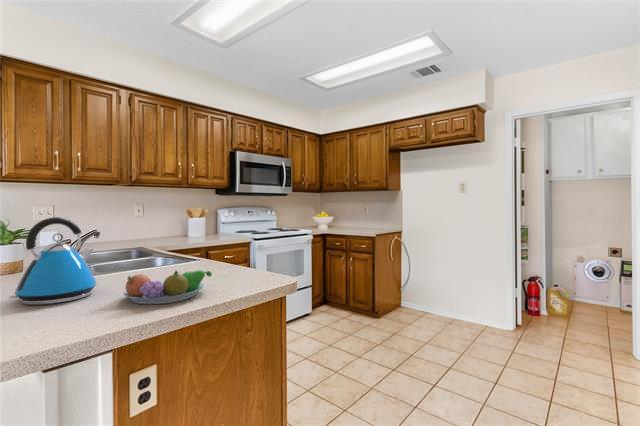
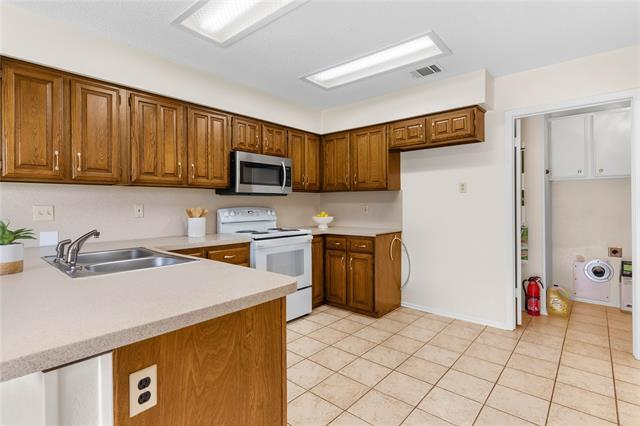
- fruit bowl (168, 281)
- kettle (55, 257)
